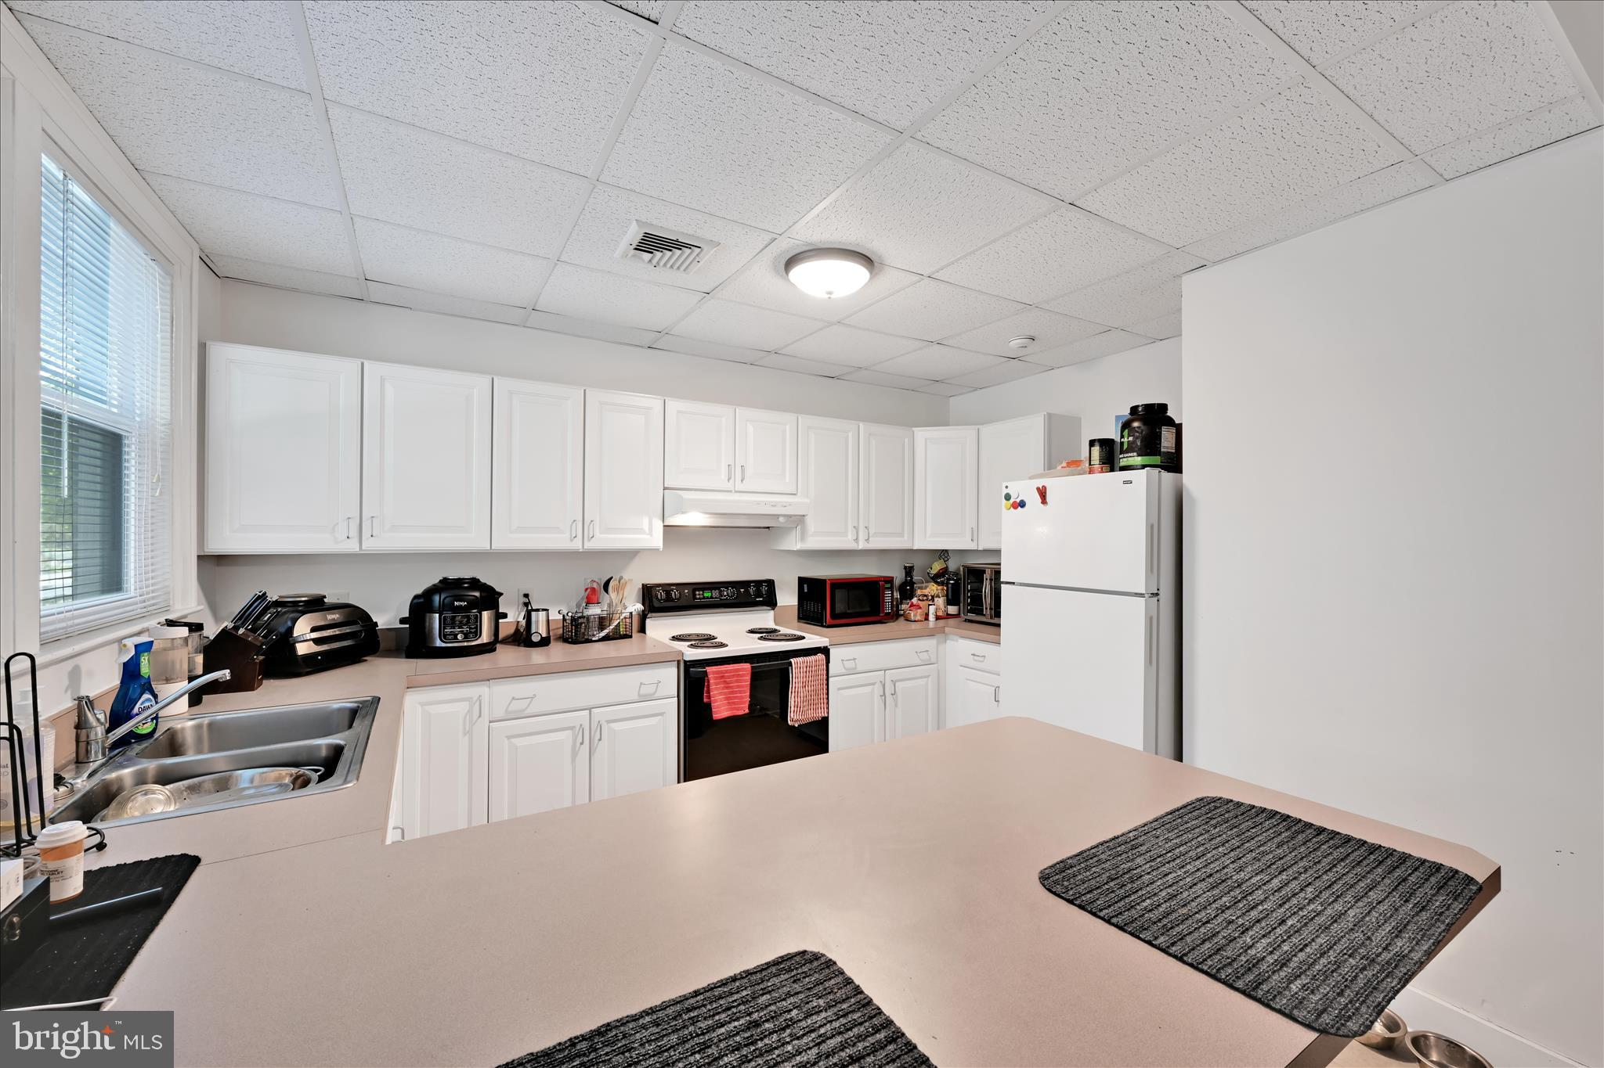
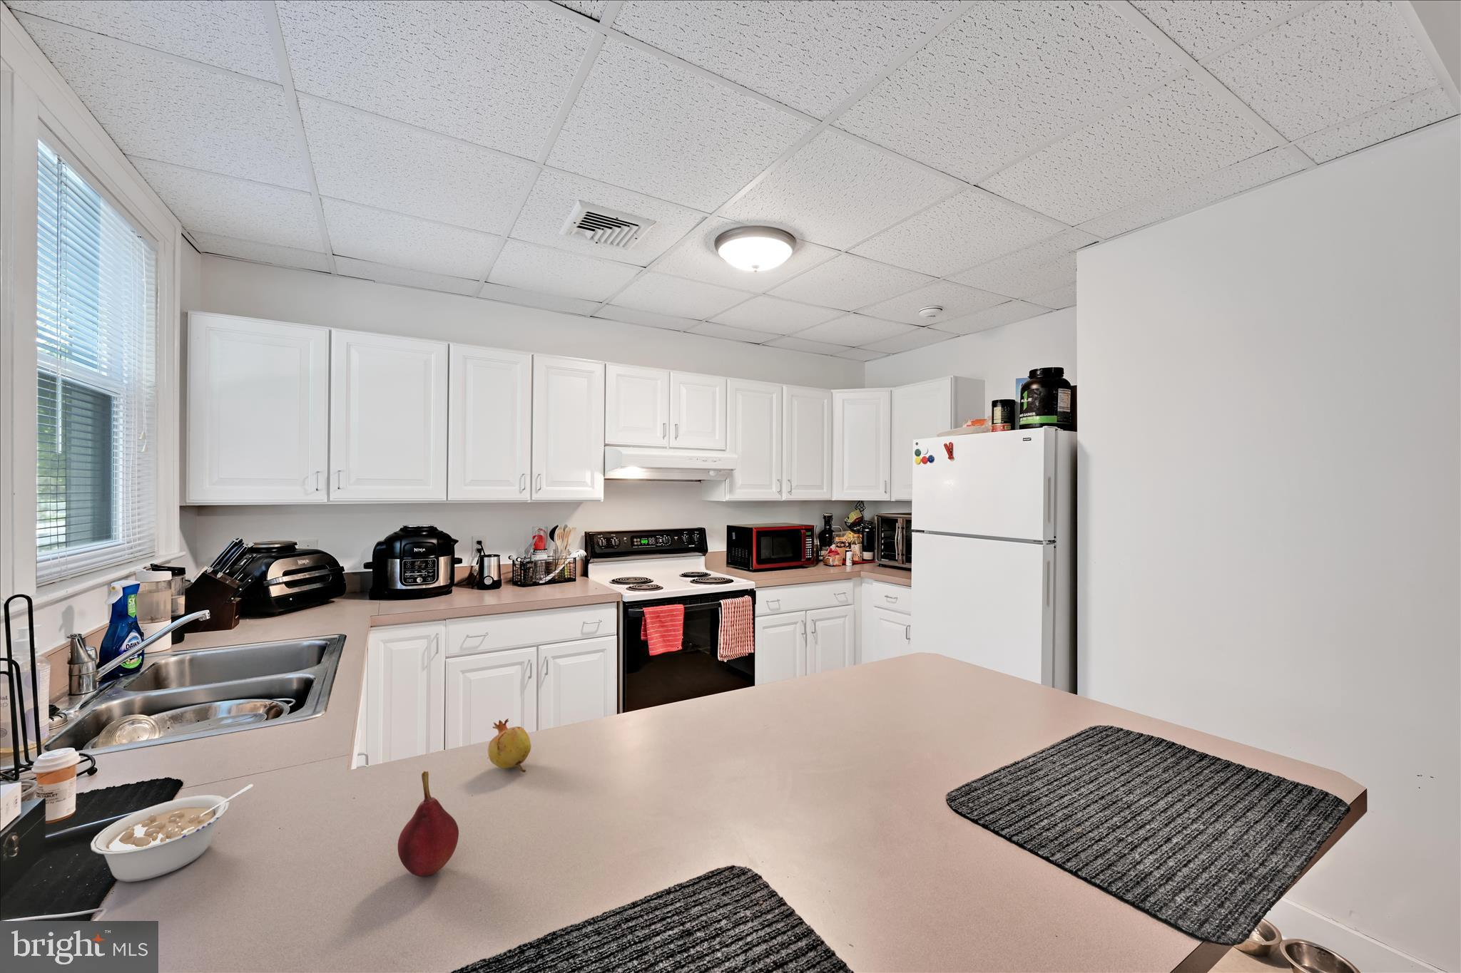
+ legume (167, 834)
+ fruit (509, 744)
+ fruit (428, 822)
